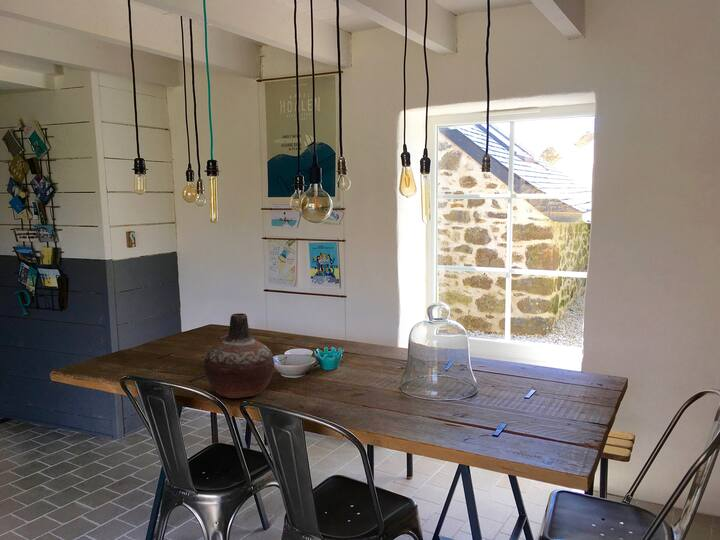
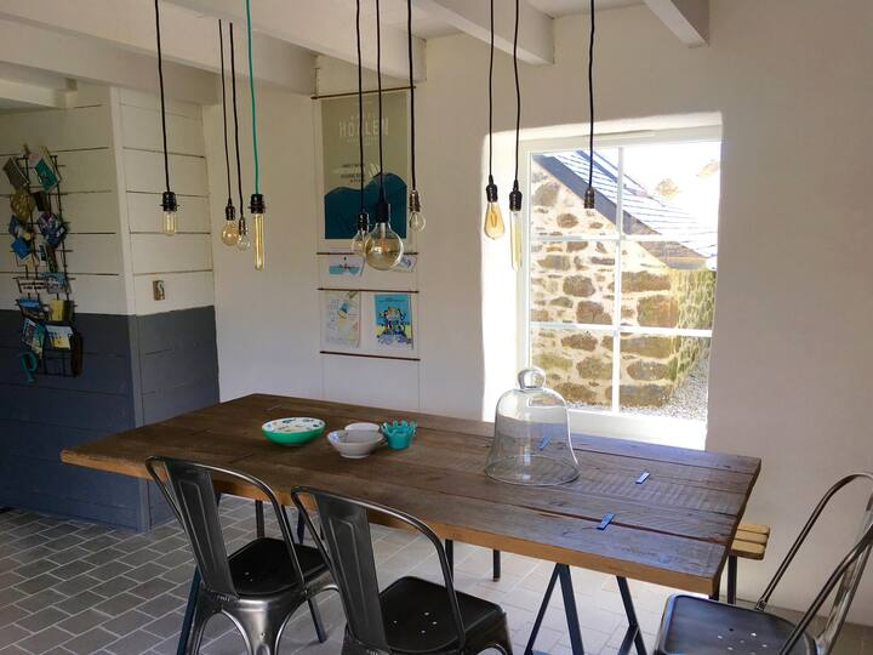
- vase (239, 353)
